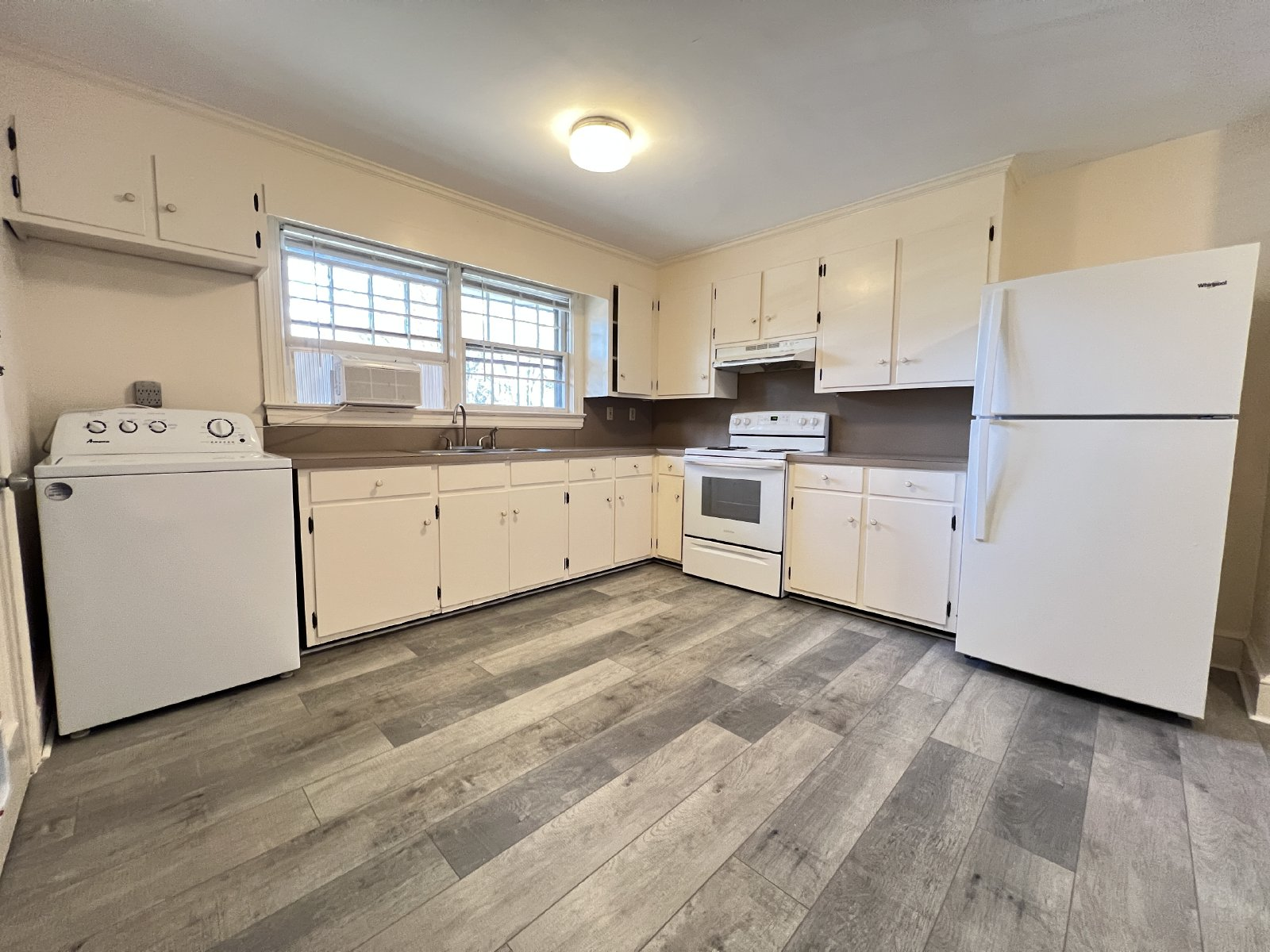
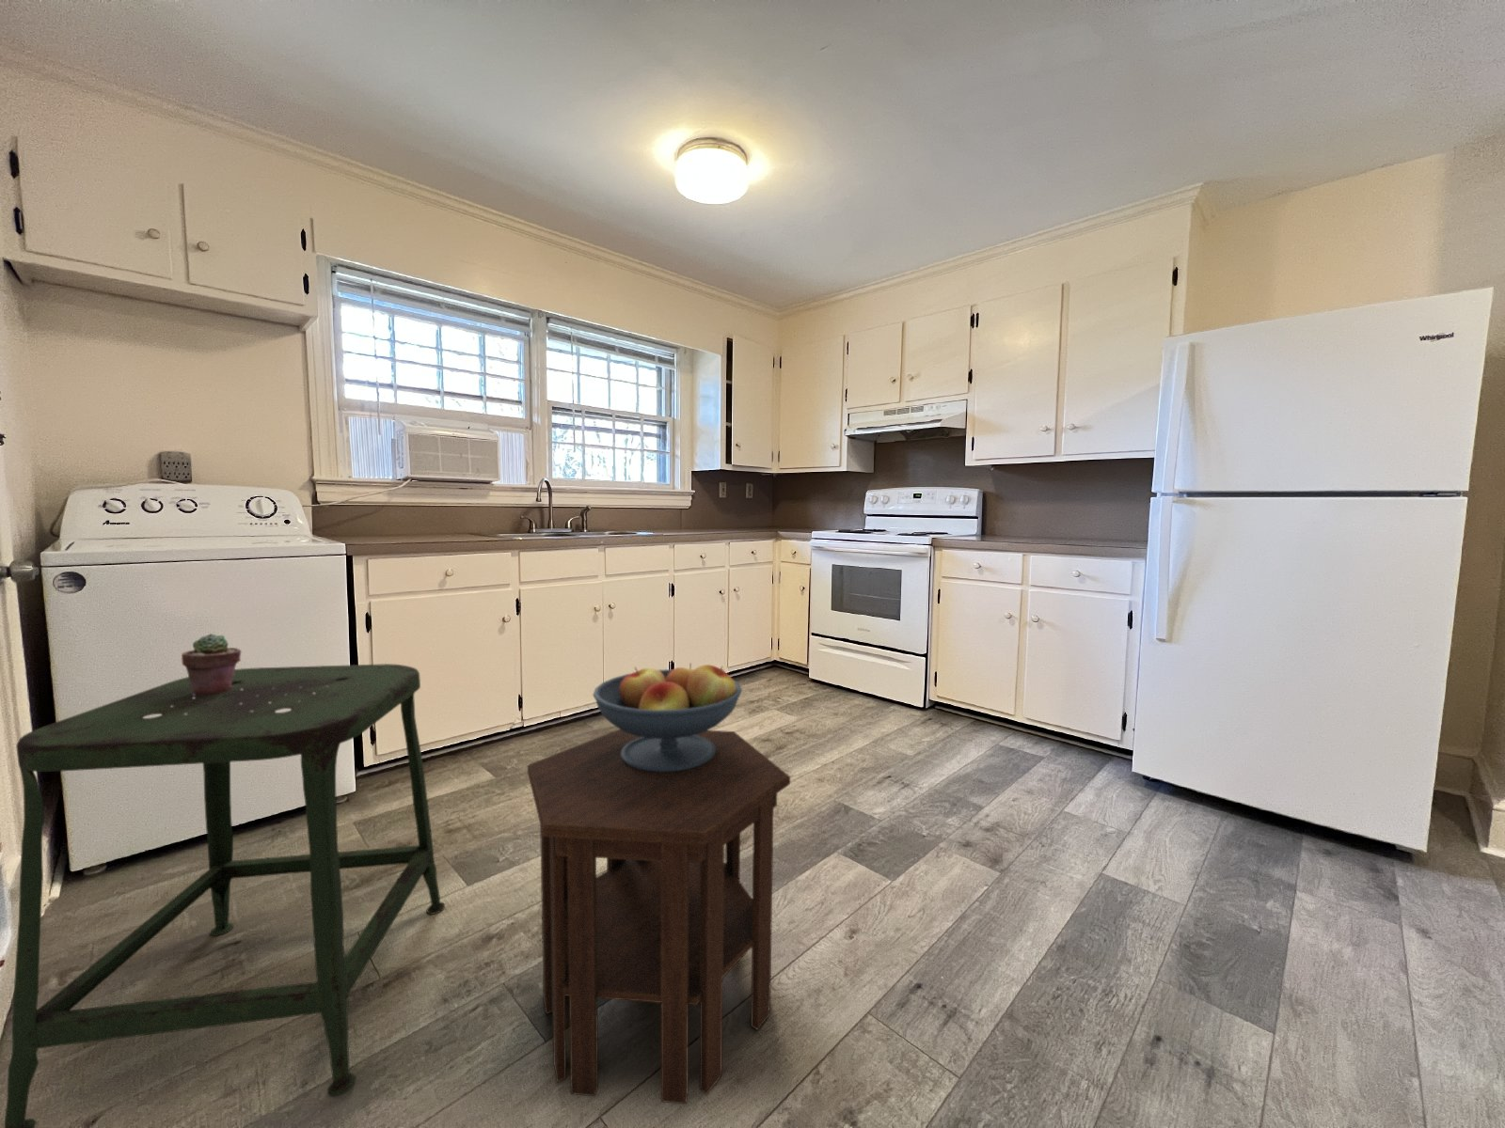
+ fruit bowl (668, 707)
+ side table (657, 885)
+ potted succulent (212, 662)
+ stool (268, 858)
